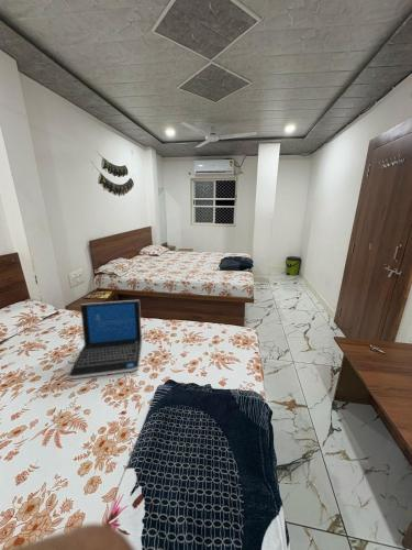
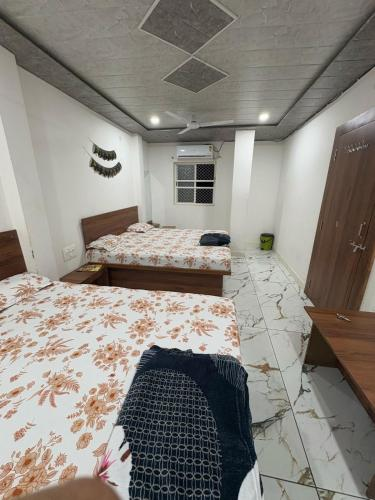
- laptop (108, 334)
